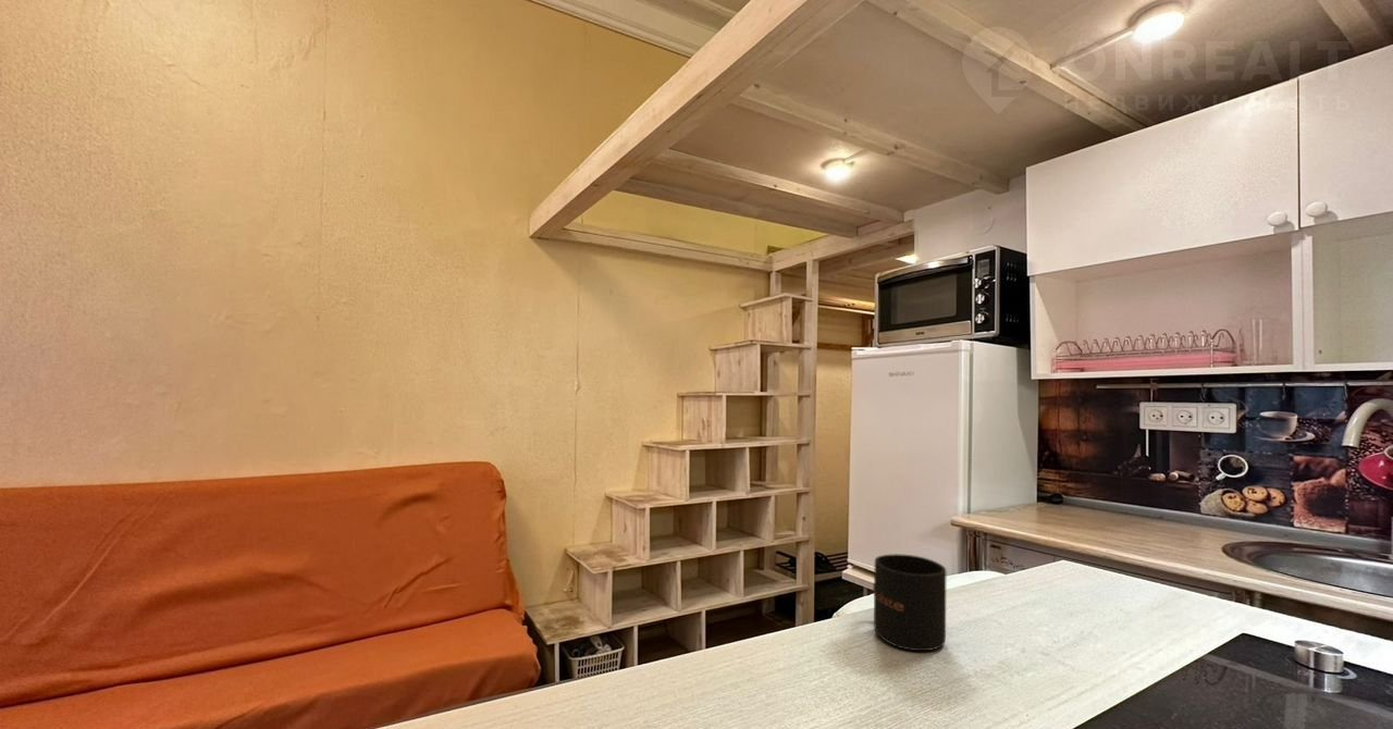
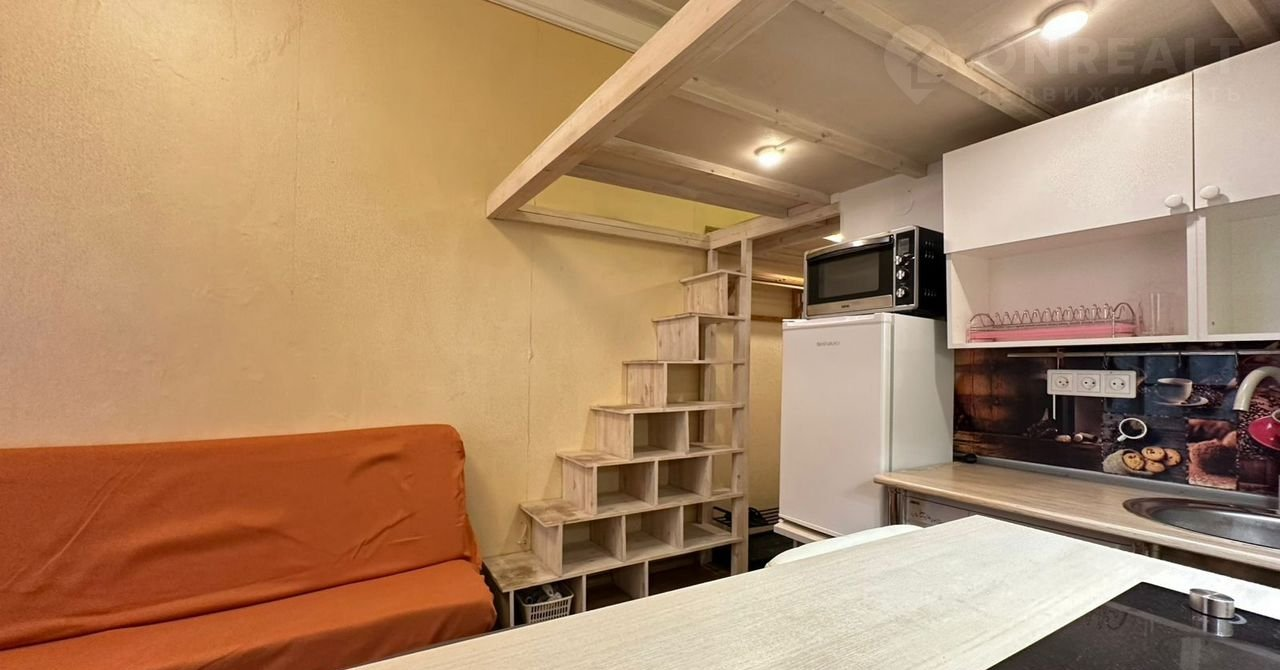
- mug (904, 596)
